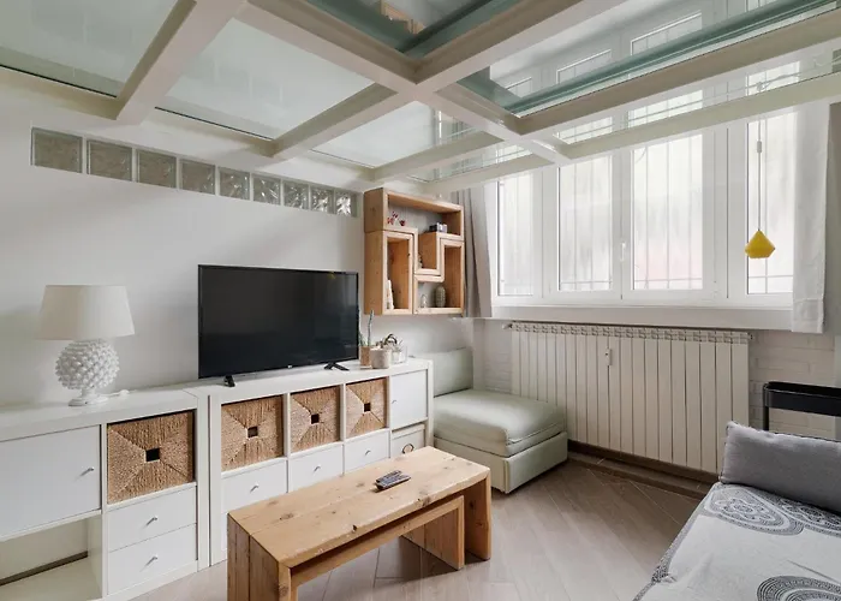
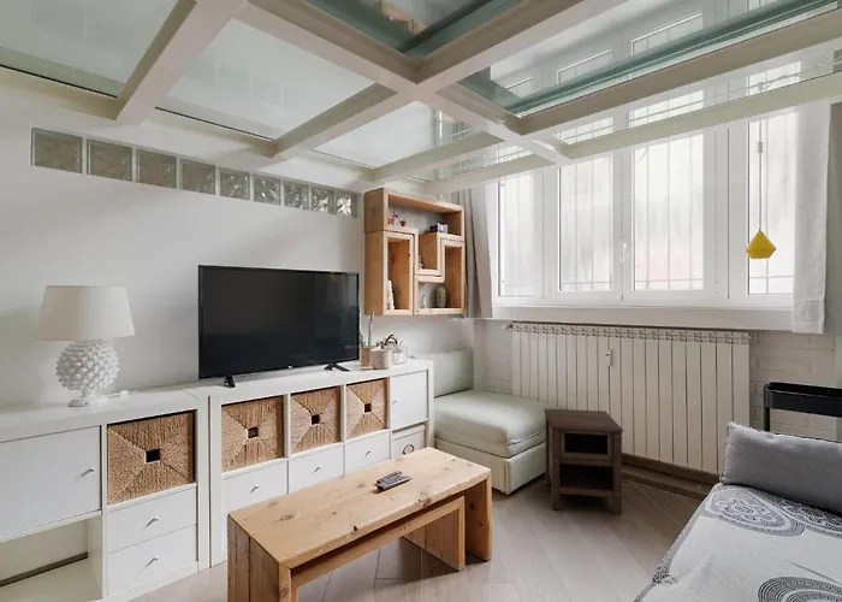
+ nightstand (580, 458)
